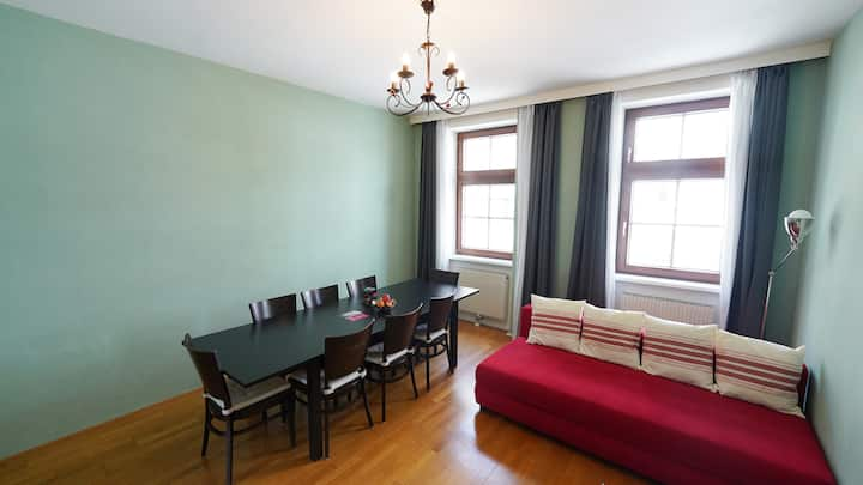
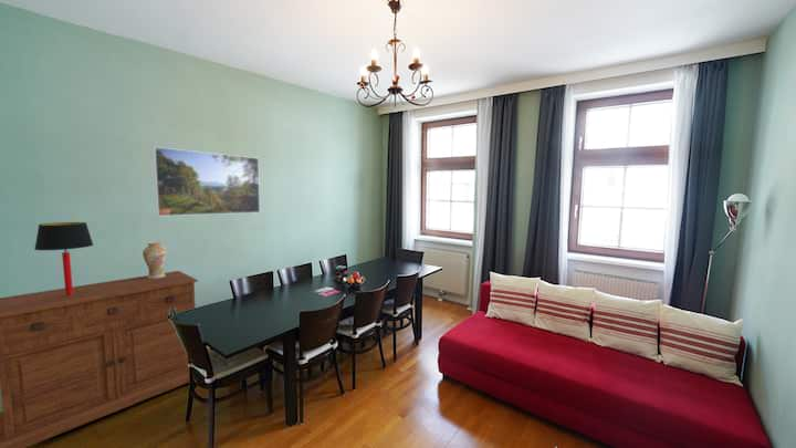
+ vase (155, 259)
+ sideboard (109, 344)
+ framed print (212, 184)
+ table lamp (66, 259)
